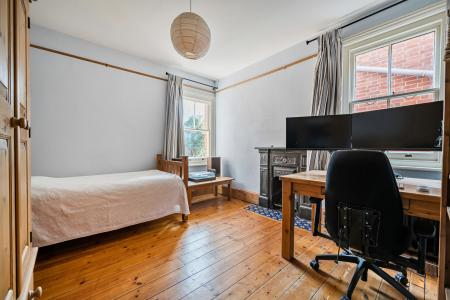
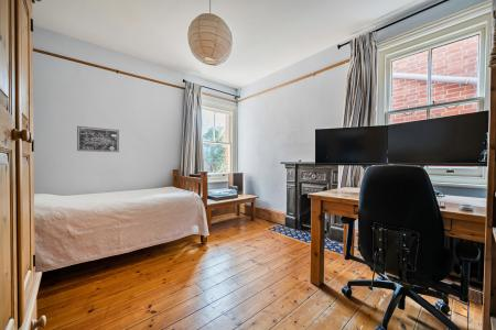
+ wall art (98, 140)
